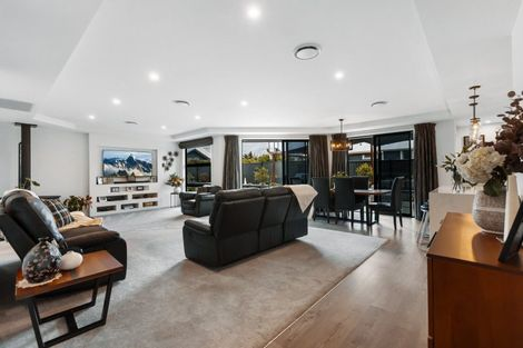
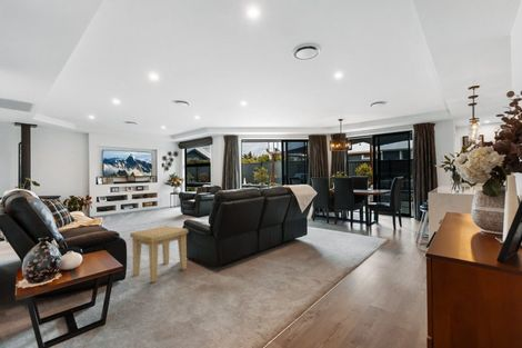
+ side table (162, 250)
